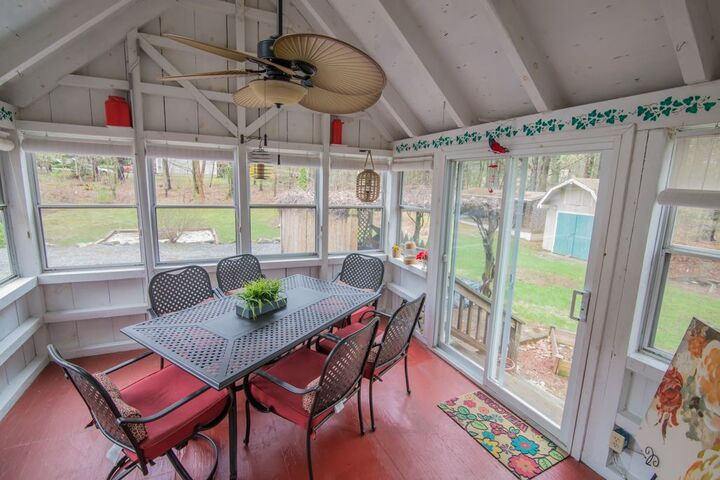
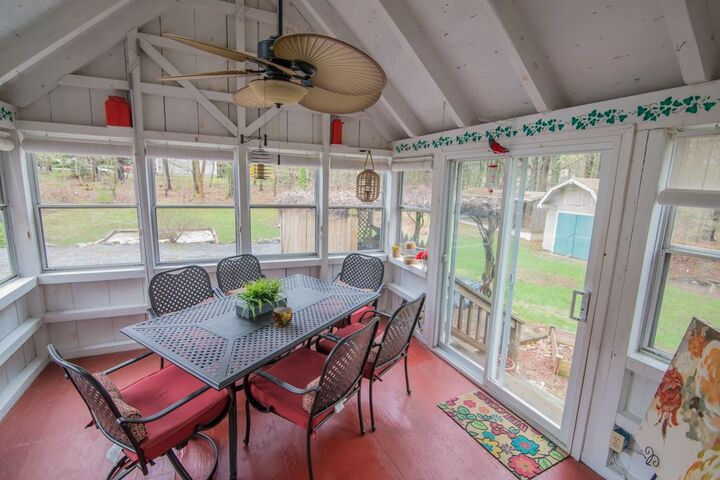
+ cup (281, 316)
